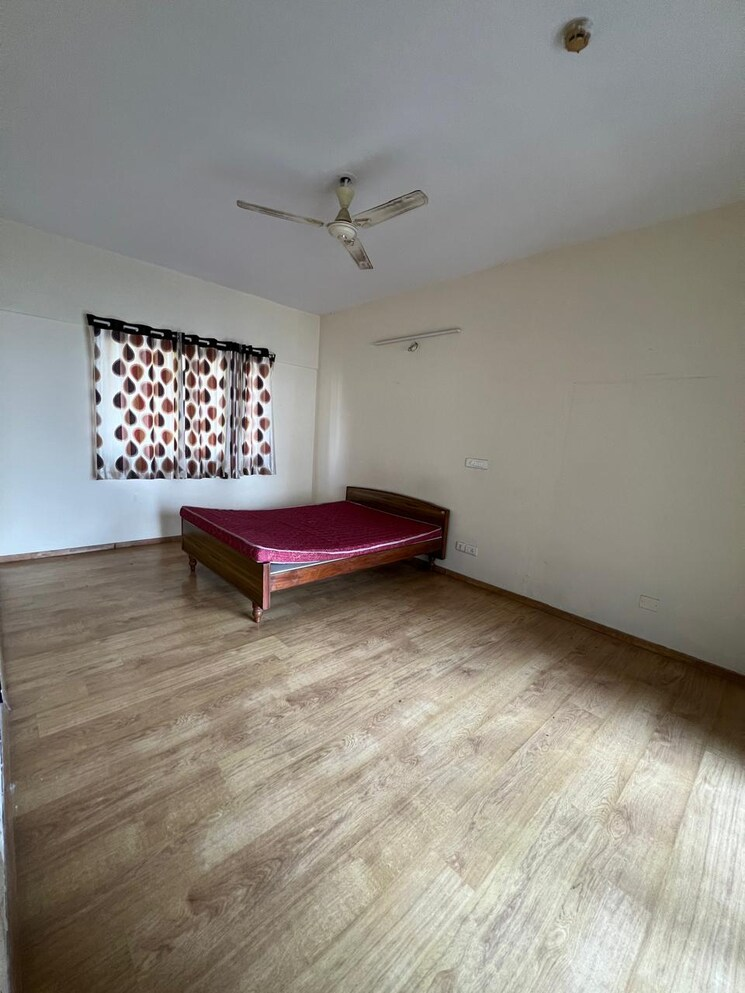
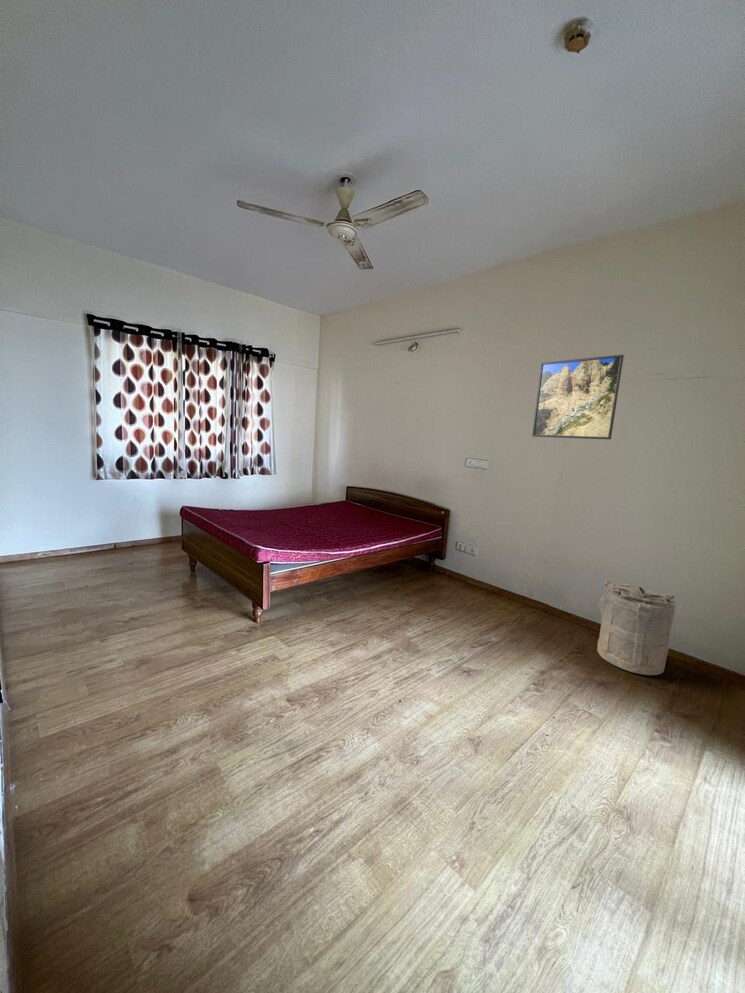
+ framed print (574, 399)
+ laundry hamper (631, 621)
